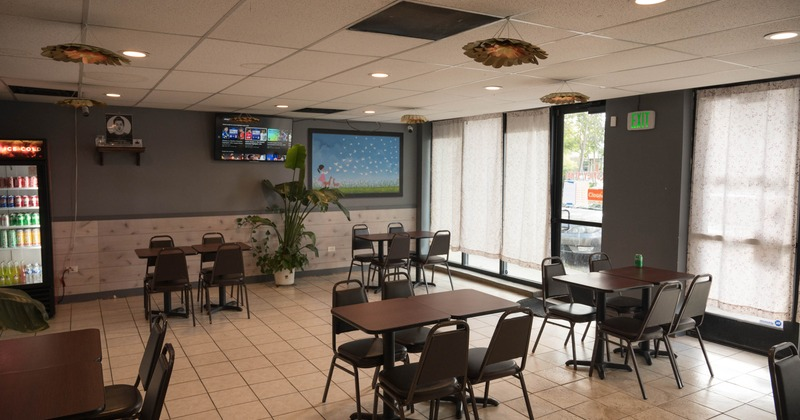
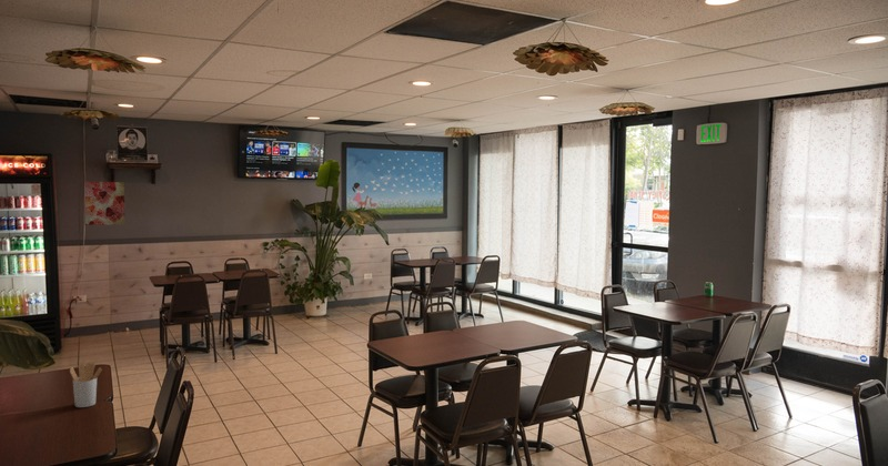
+ wall art (104, 203)
+ utensil holder (85, 383)
